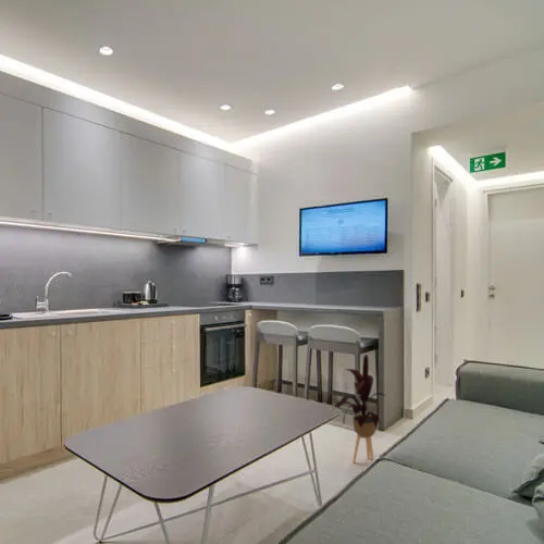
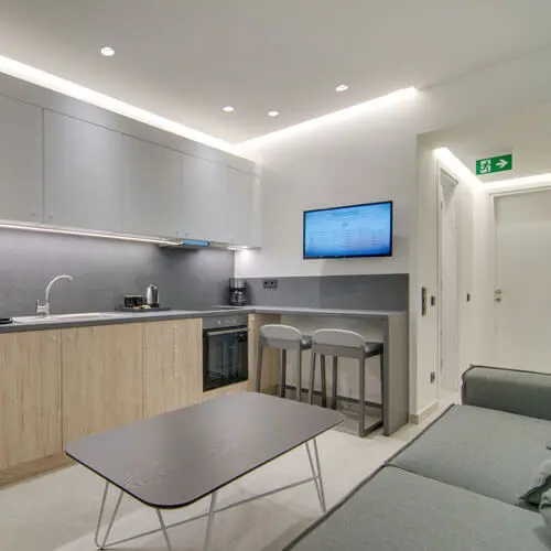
- house plant (358, 407)
